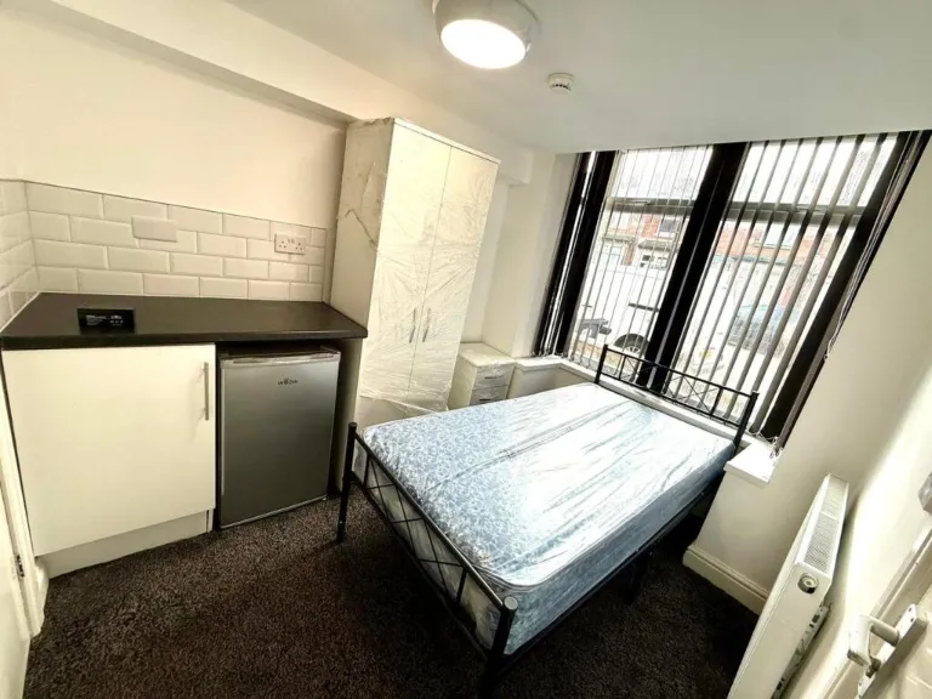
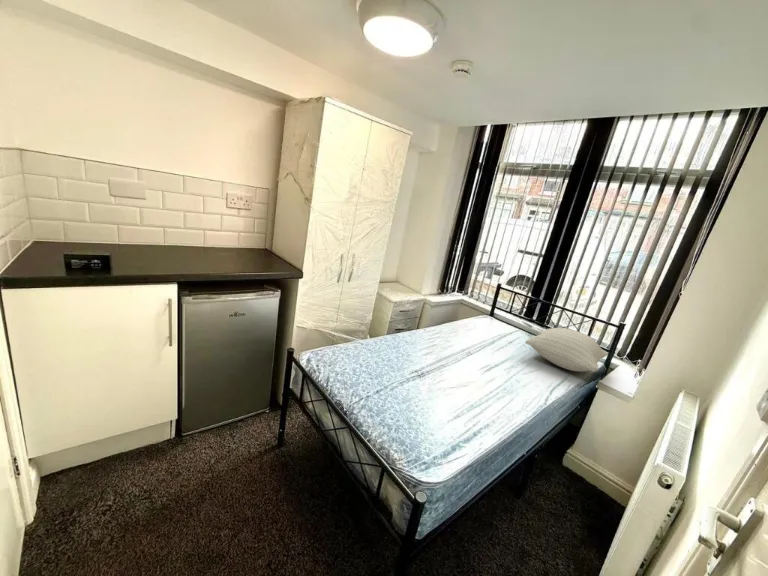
+ pillow (566, 348)
